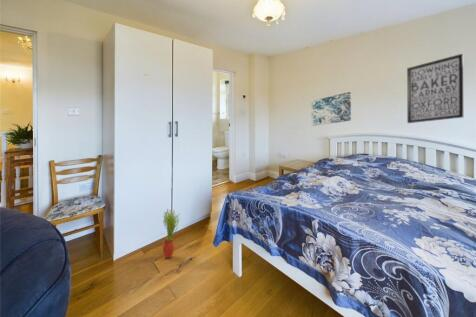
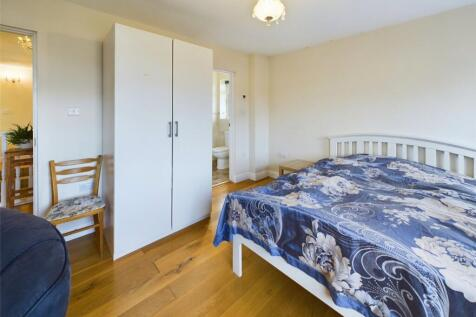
- wall art (329, 110)
- potted plant (171, 232)
- wall art (433, 91)
